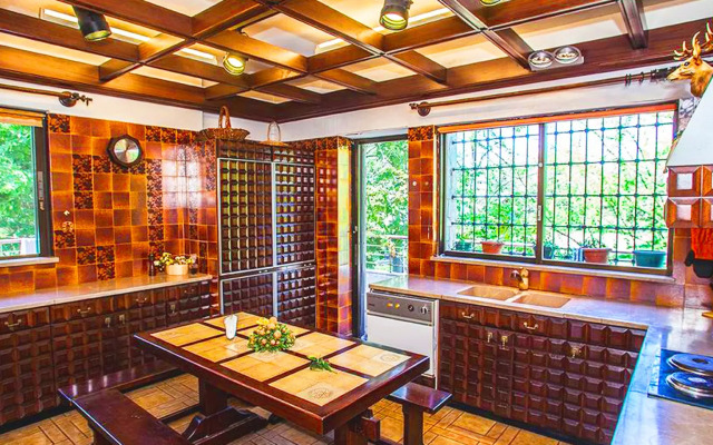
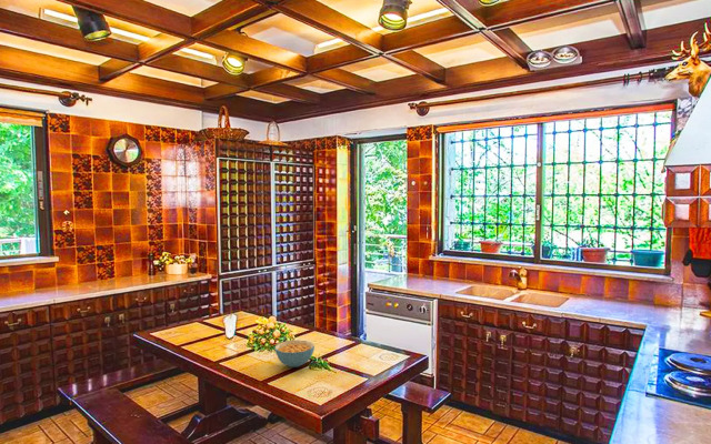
+ cereal bowl (294, 355)
